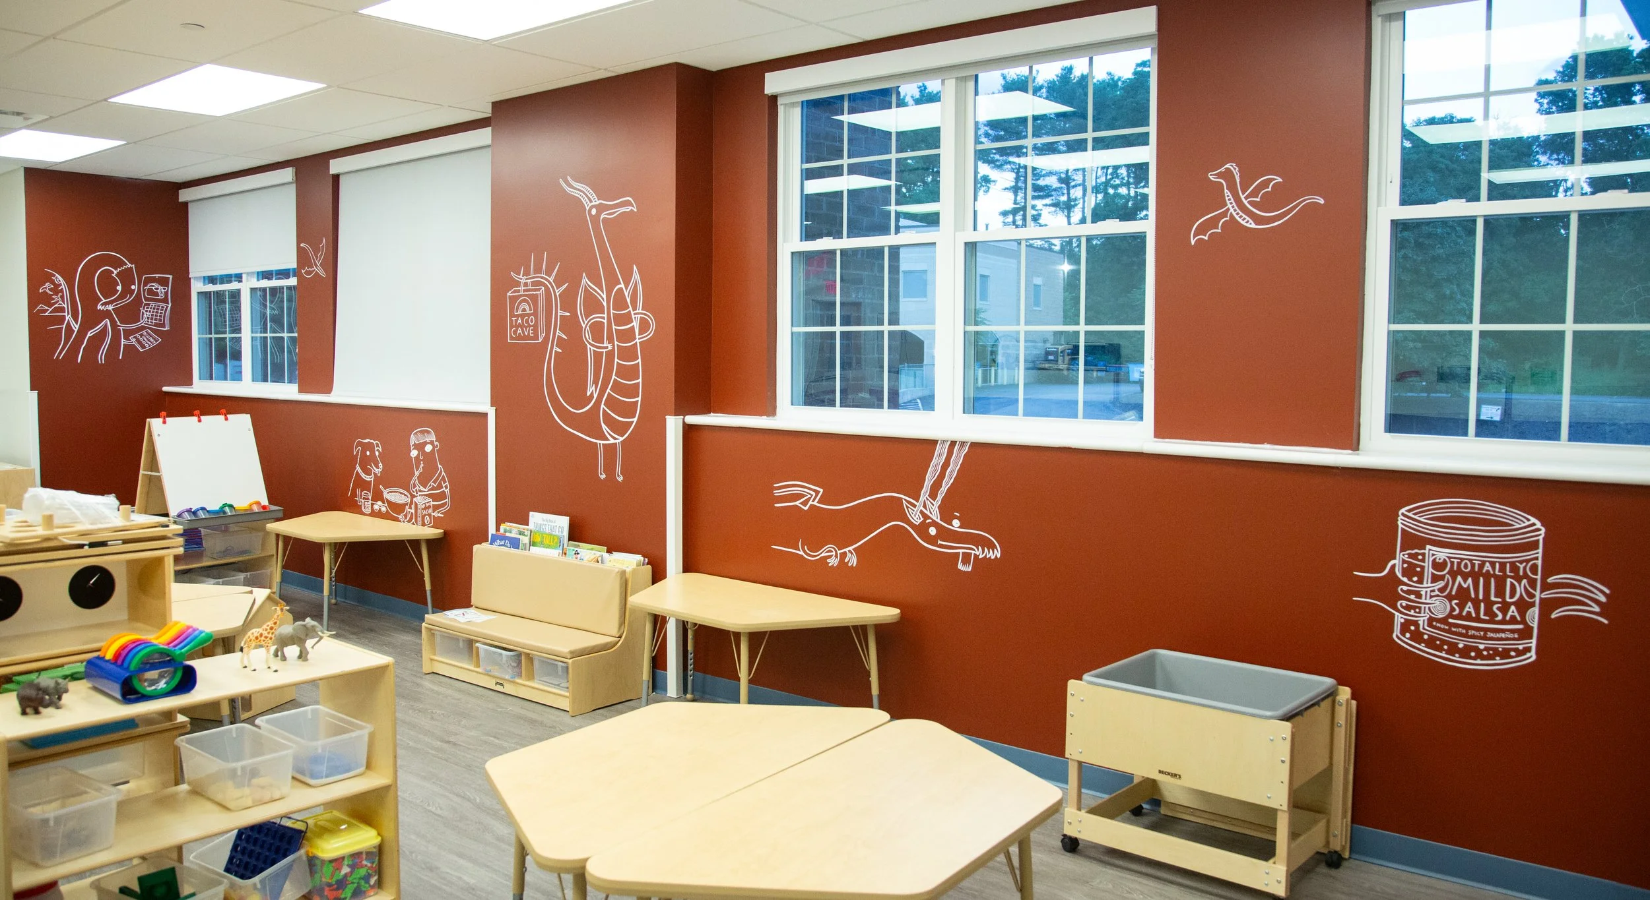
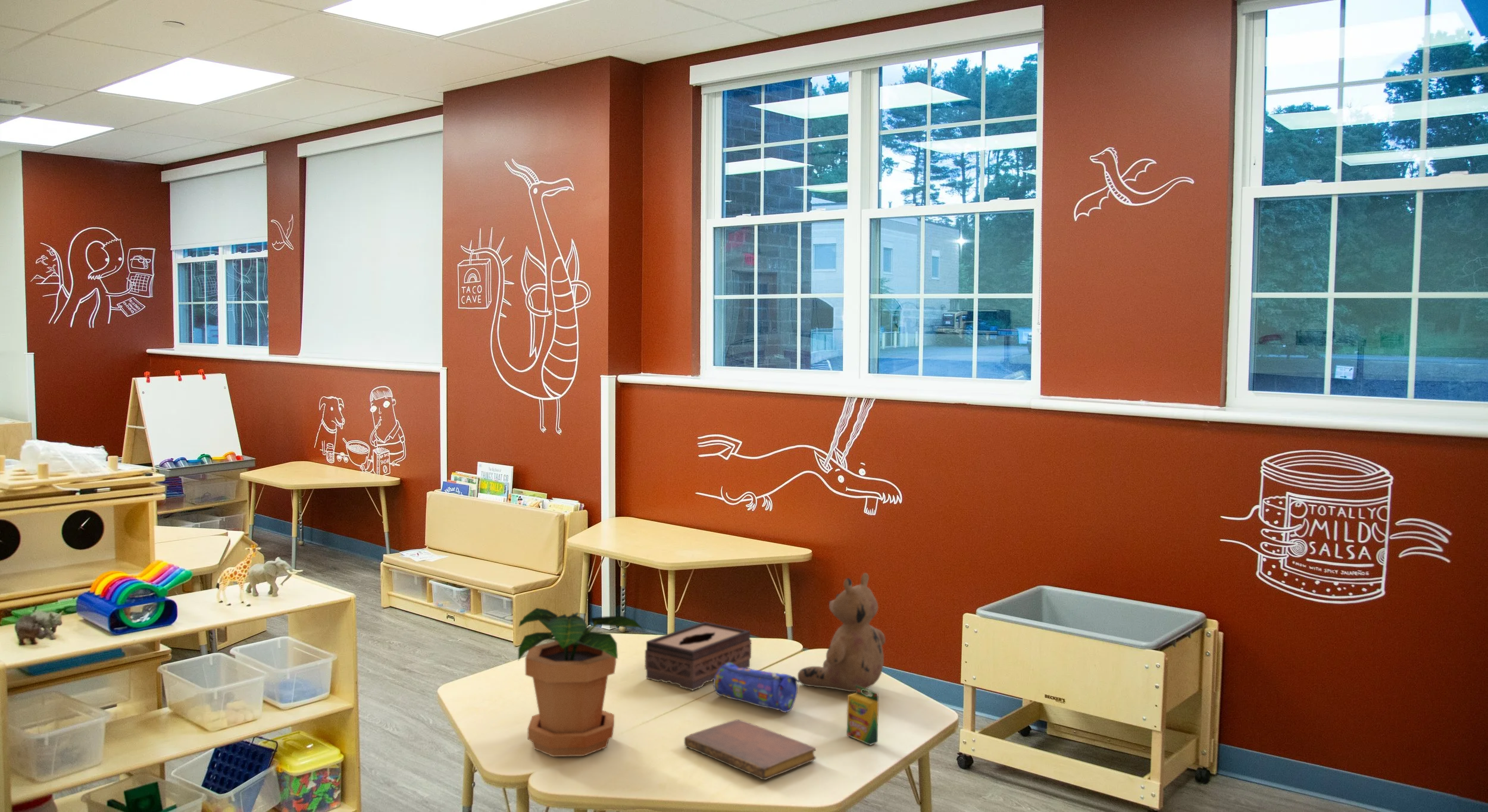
+ potted plant (576, 672)
+ tissue box (699, 654)
+ teddy bear (842, 629)
+ crayon box (862, 714)
+ pencil case (755, 685)
+ notebook (749, 747)
